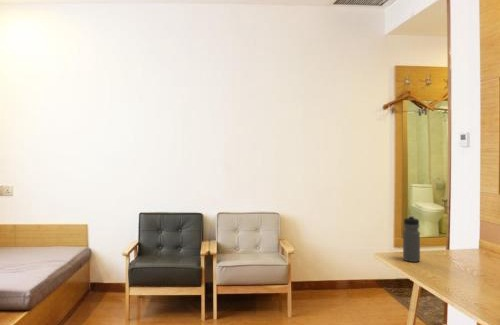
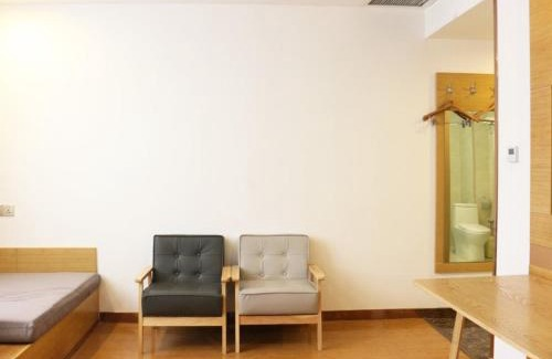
- water bottle (411, 237)
